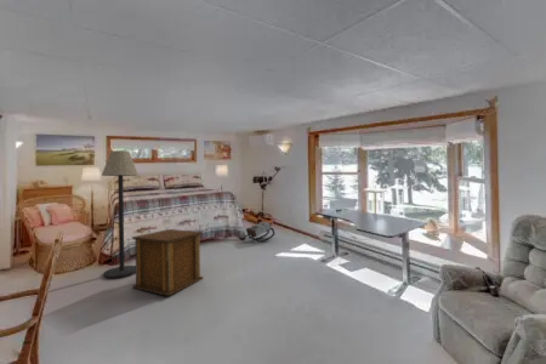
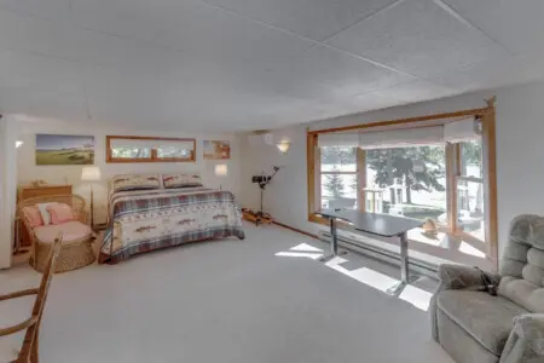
- side table (169, 258)
- backpack (258, 232)
- floor lamp (120, 211)
